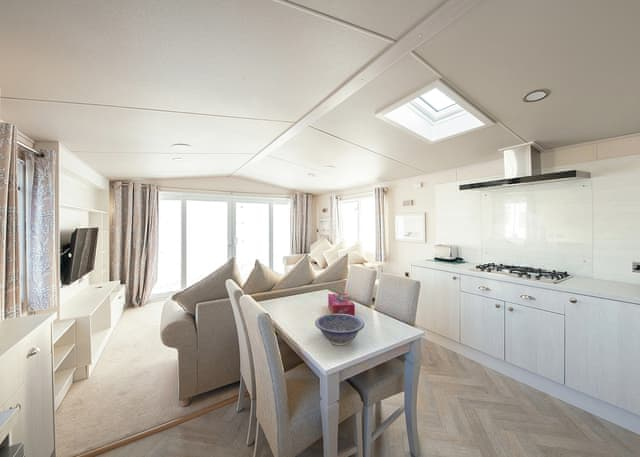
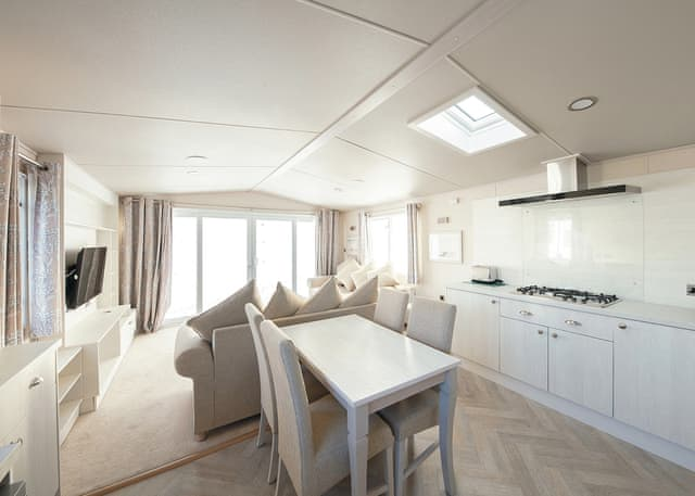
- decorative bowl (339, 331)
- tissue box (340, 305)
